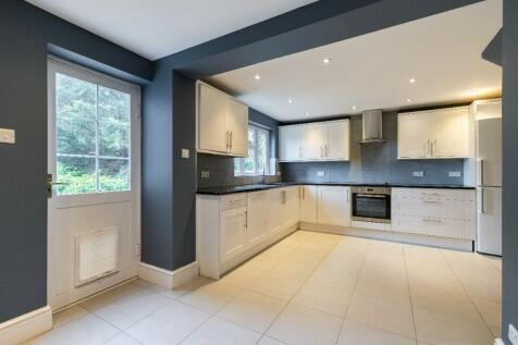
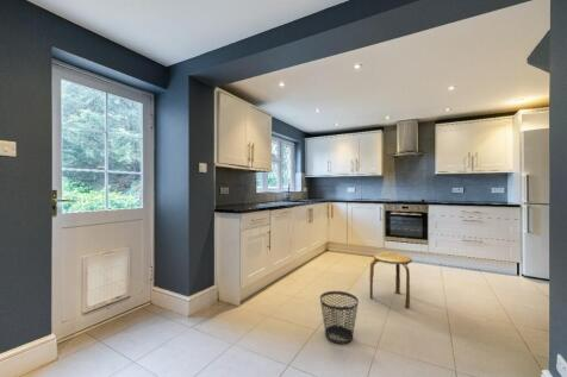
+ wastebasket (338, 318)
+ stool (395, 277)
